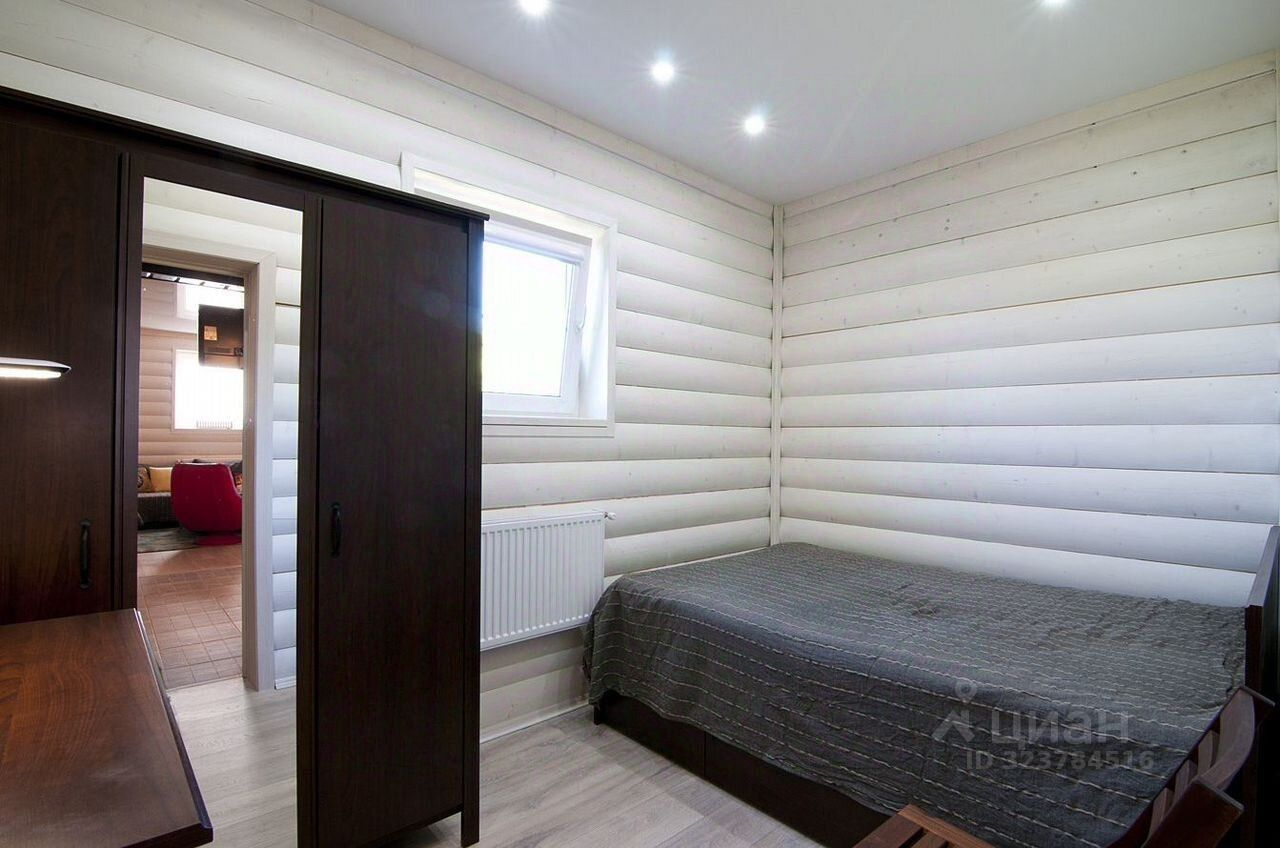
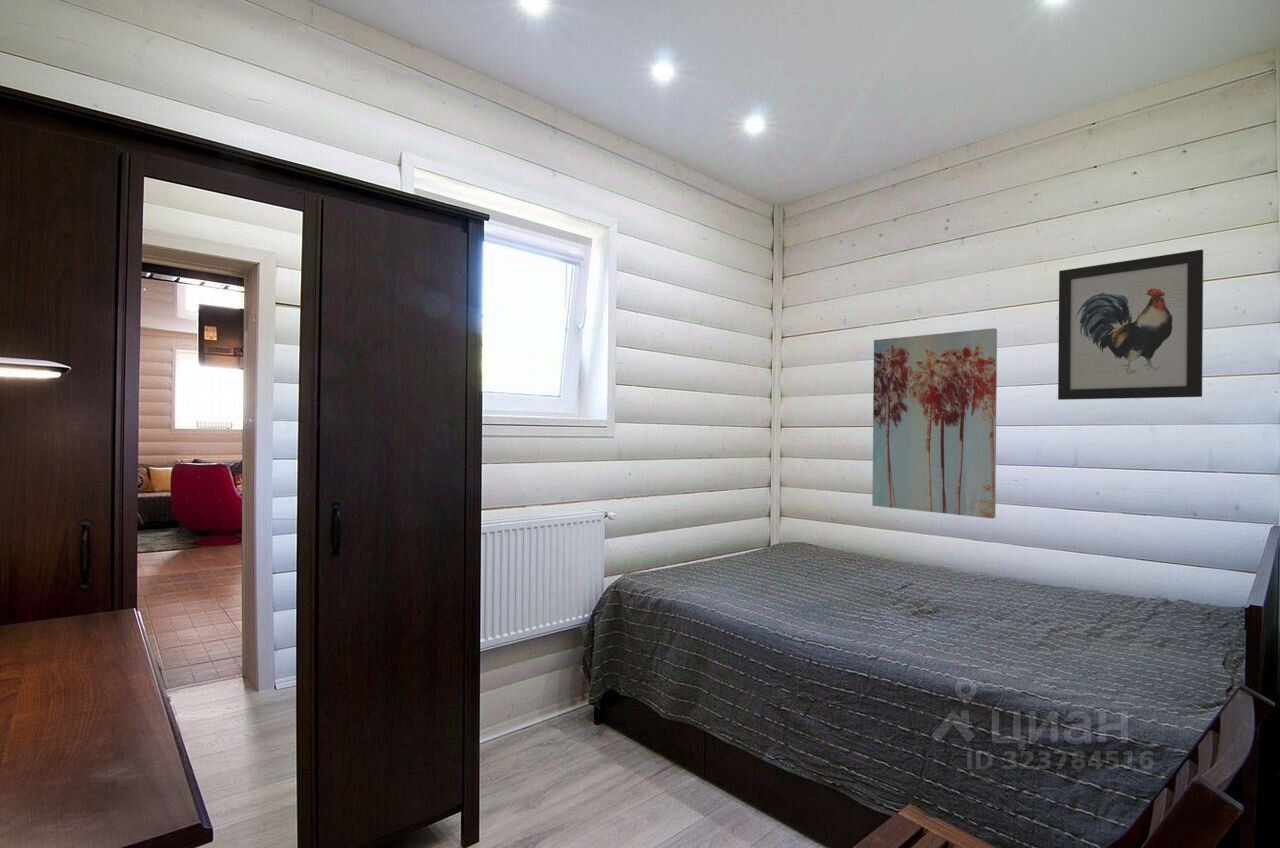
+ wall art (1126, 329)
+ wall art (930, 423)
